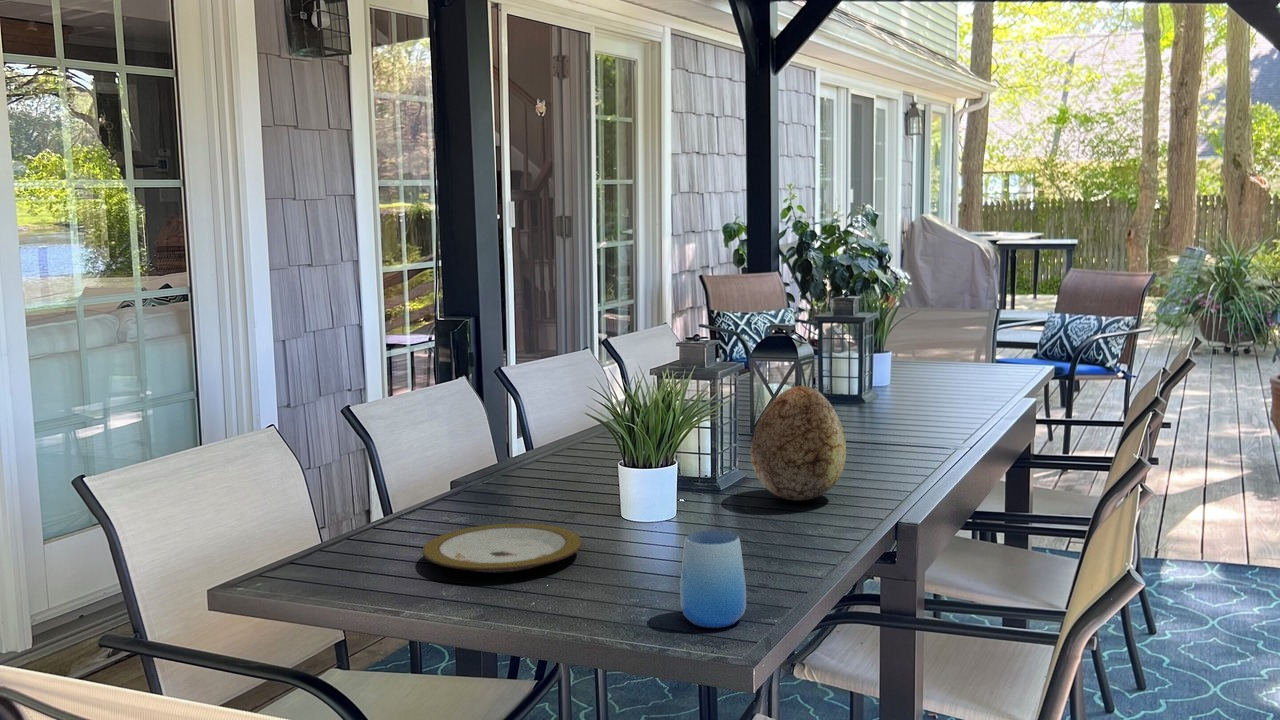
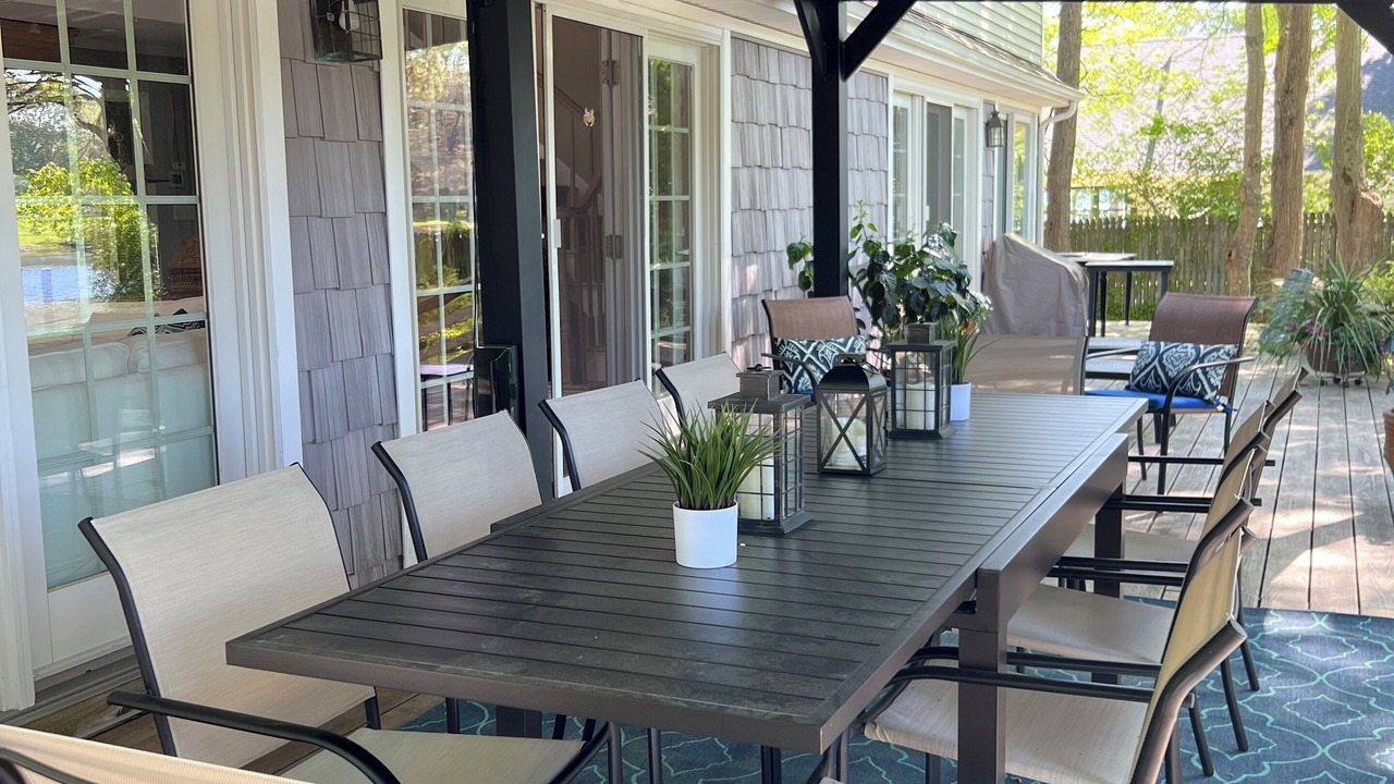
- cup (712, 578)
- plate (503, 550)
- decorative egg (798, 441)
